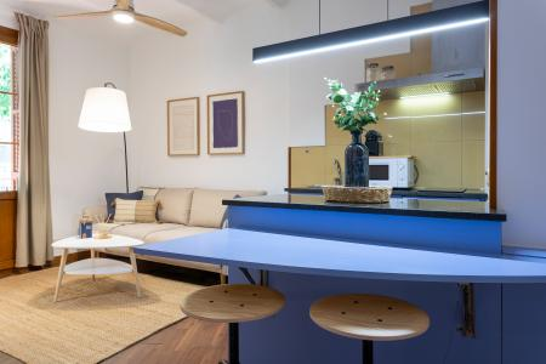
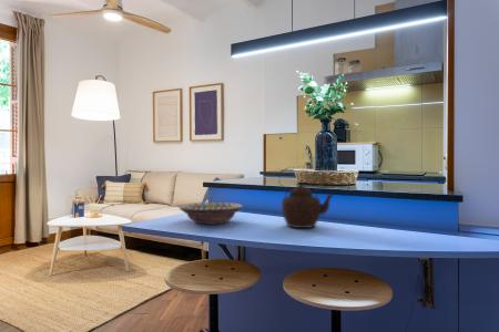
+ decorative bowl (211, 214)
+ teapot (306, 196)
